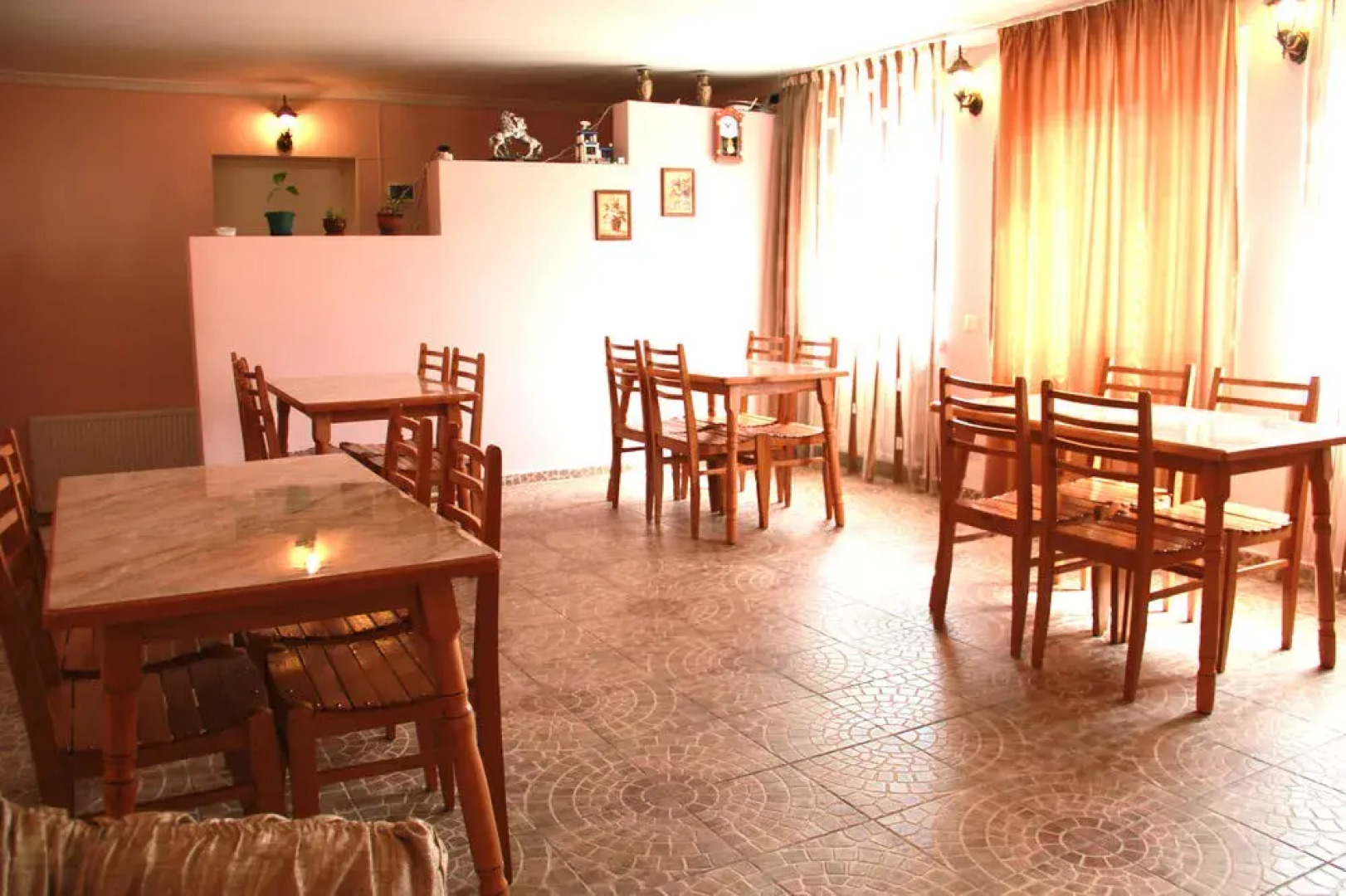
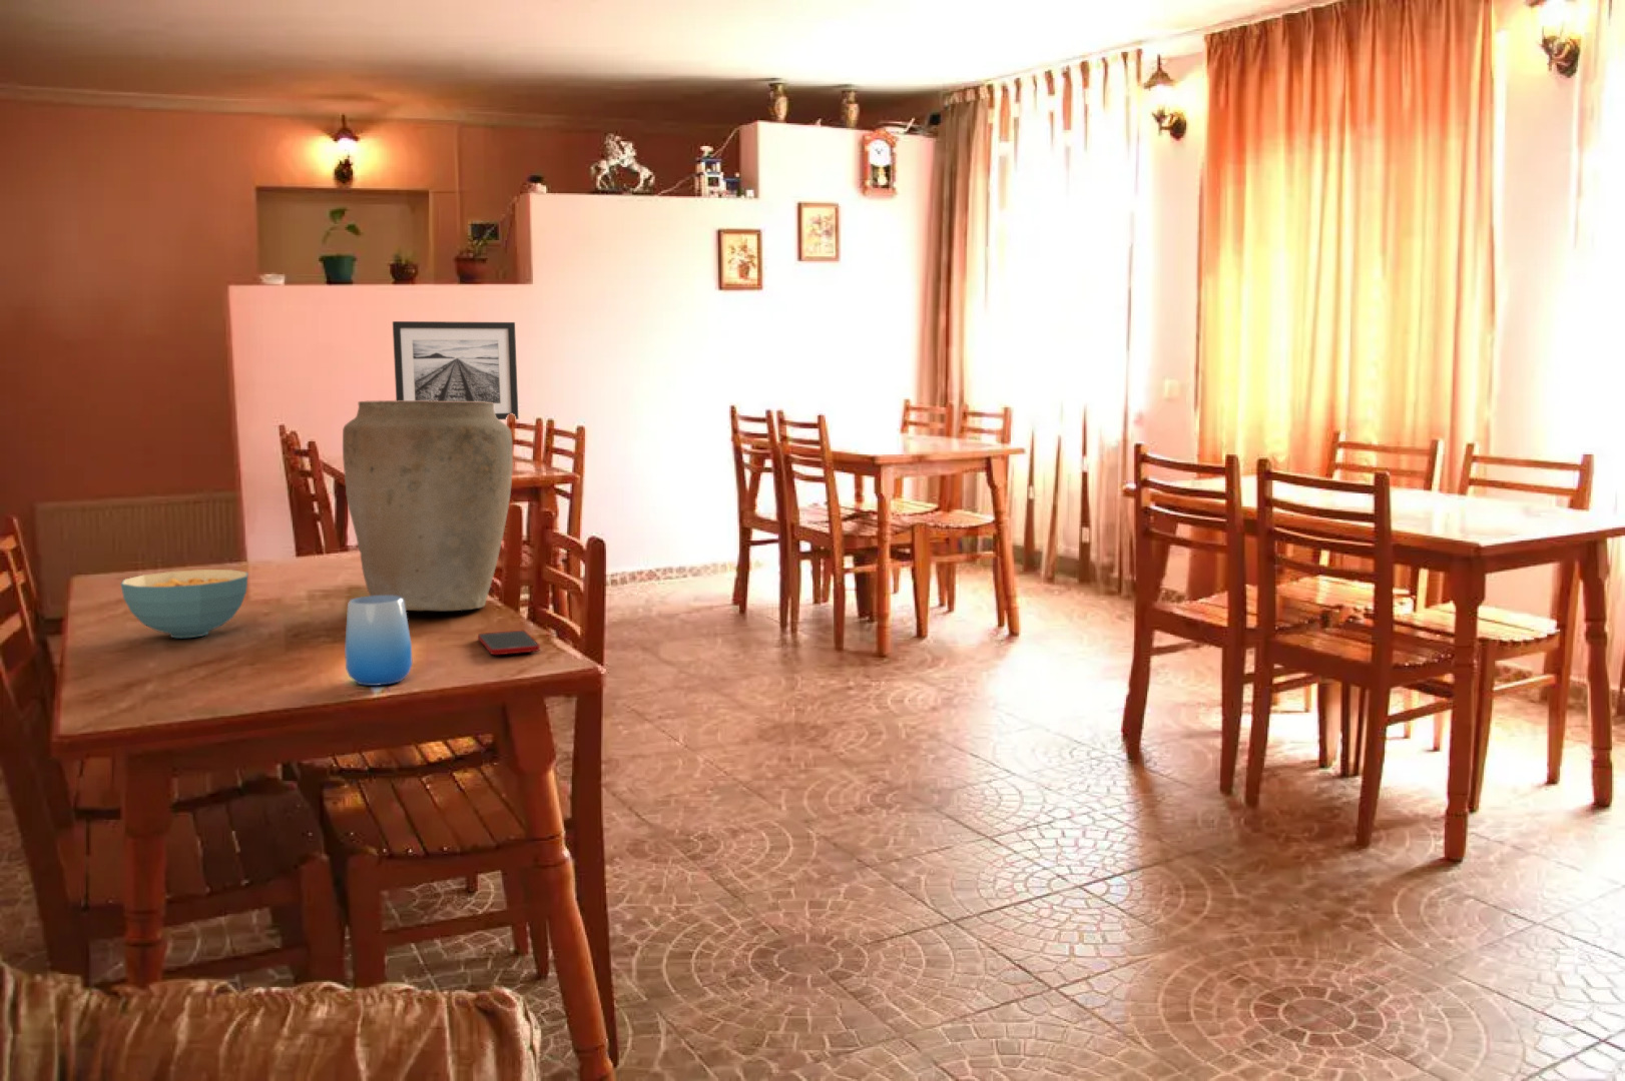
+ vase (431, 504)
+ cup (378, 639)
+ cell phone (508, 642)
+ wall art (456, 372)
+ cereal bowl (187, 606)
